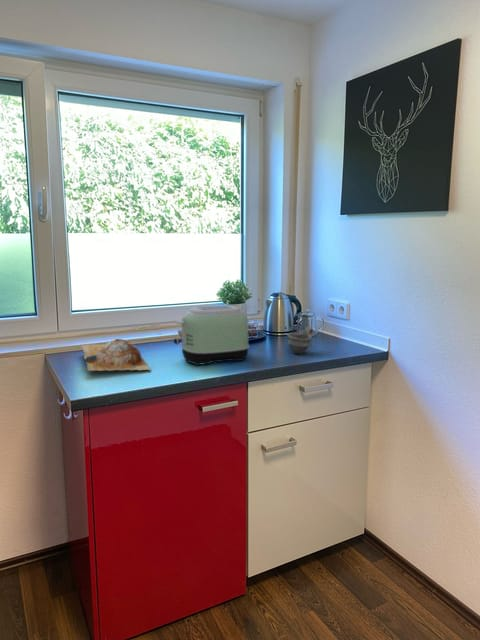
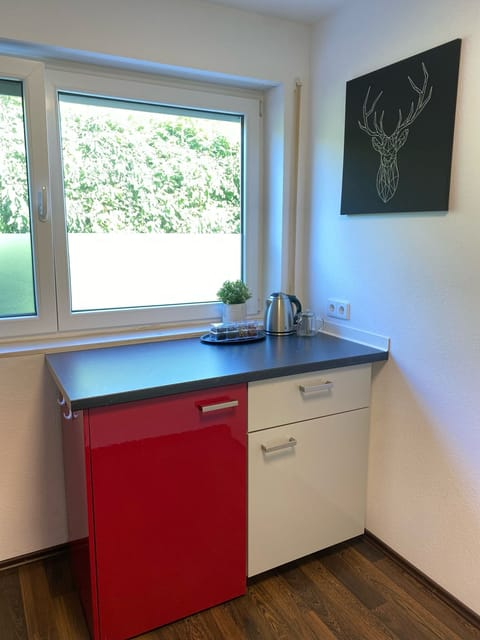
- chopping board (114, 349)
- cup (301, 340)
- toaster (212, 334)
